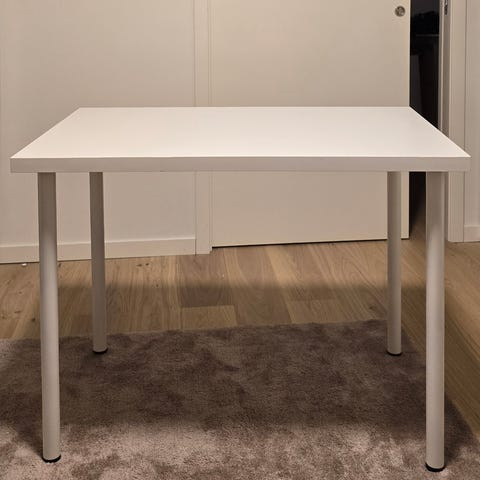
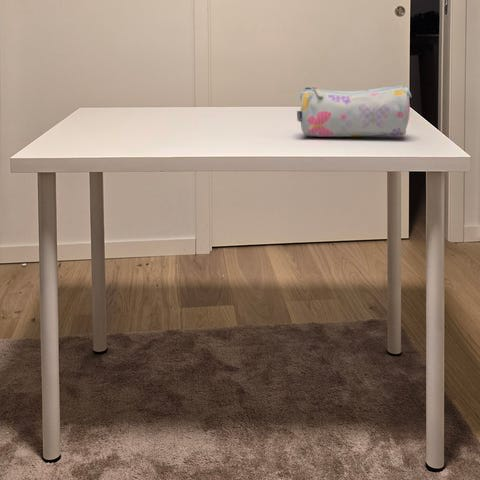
+ pencil case (354, 111)
